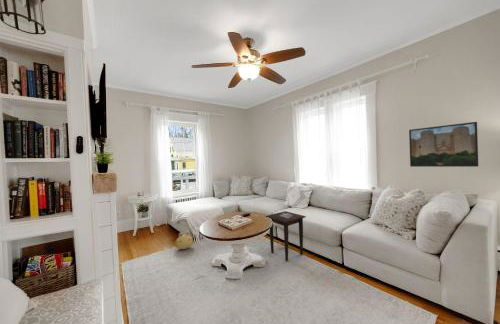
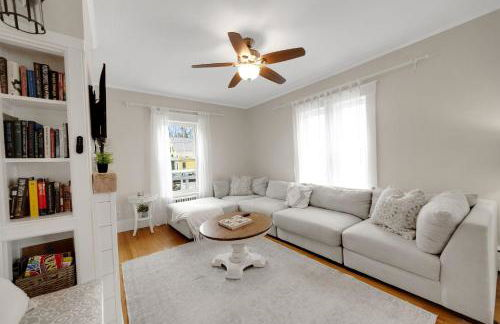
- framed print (440, 146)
- plush toy (184, 240)
- side table (286, 233)
